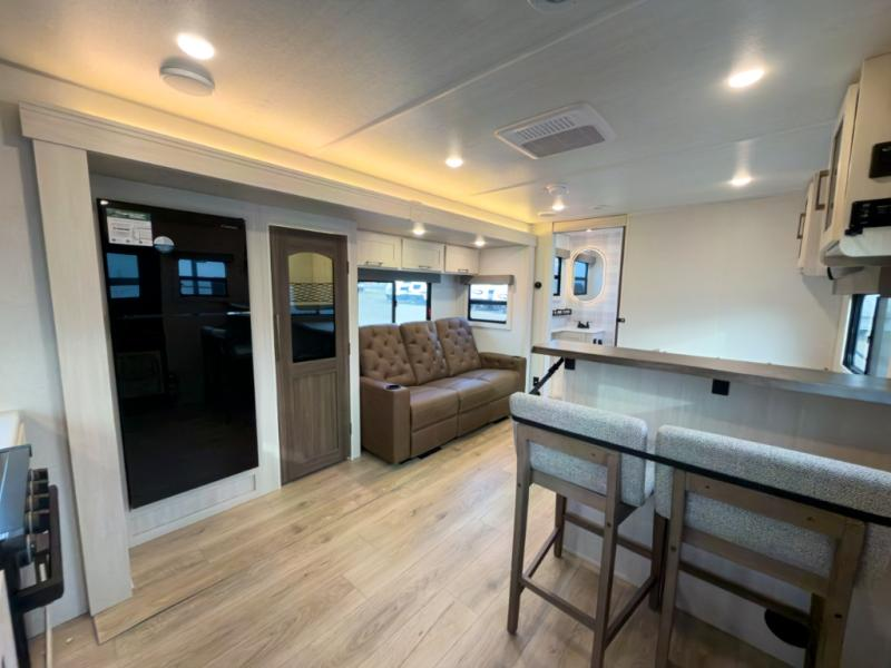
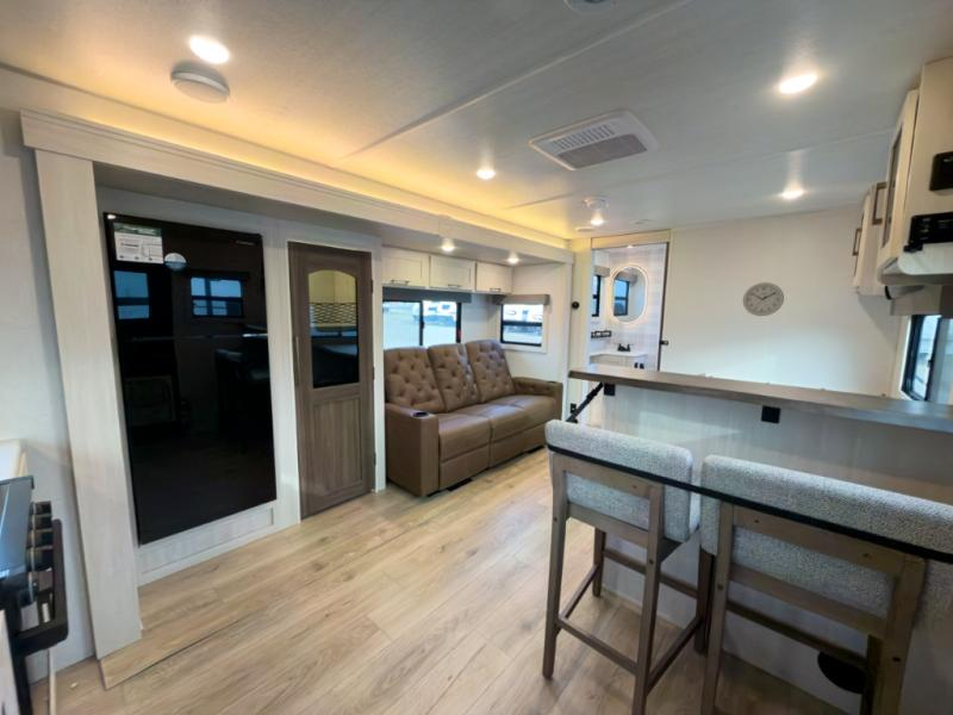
+ wall clock (762, 299)
